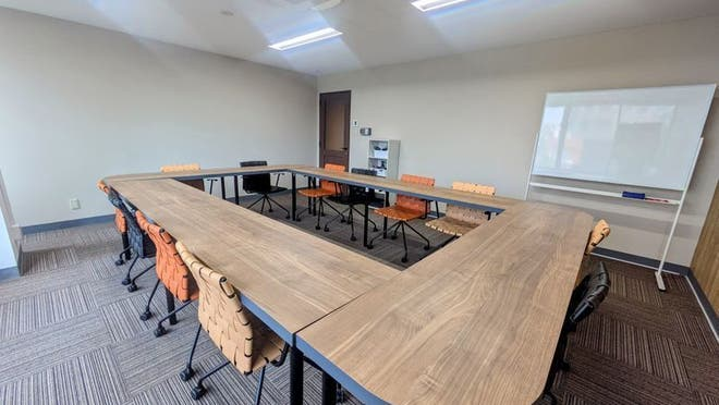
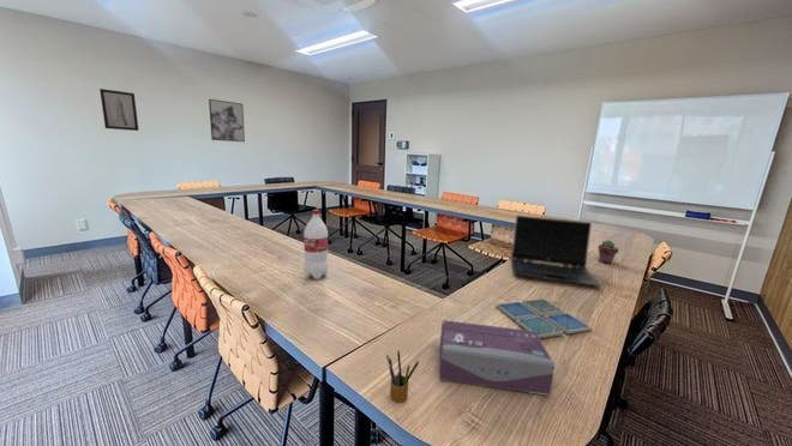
+ wall art (227, 121)
+ pencil box (401, 376)
+ wall art (119, 110)
+ drink coaster (540, 315)
+ laptop computer (553, 248)
+ tissue box (490, 352)
+ bottle (316, 243)
+ potted succulent (607, 251)
